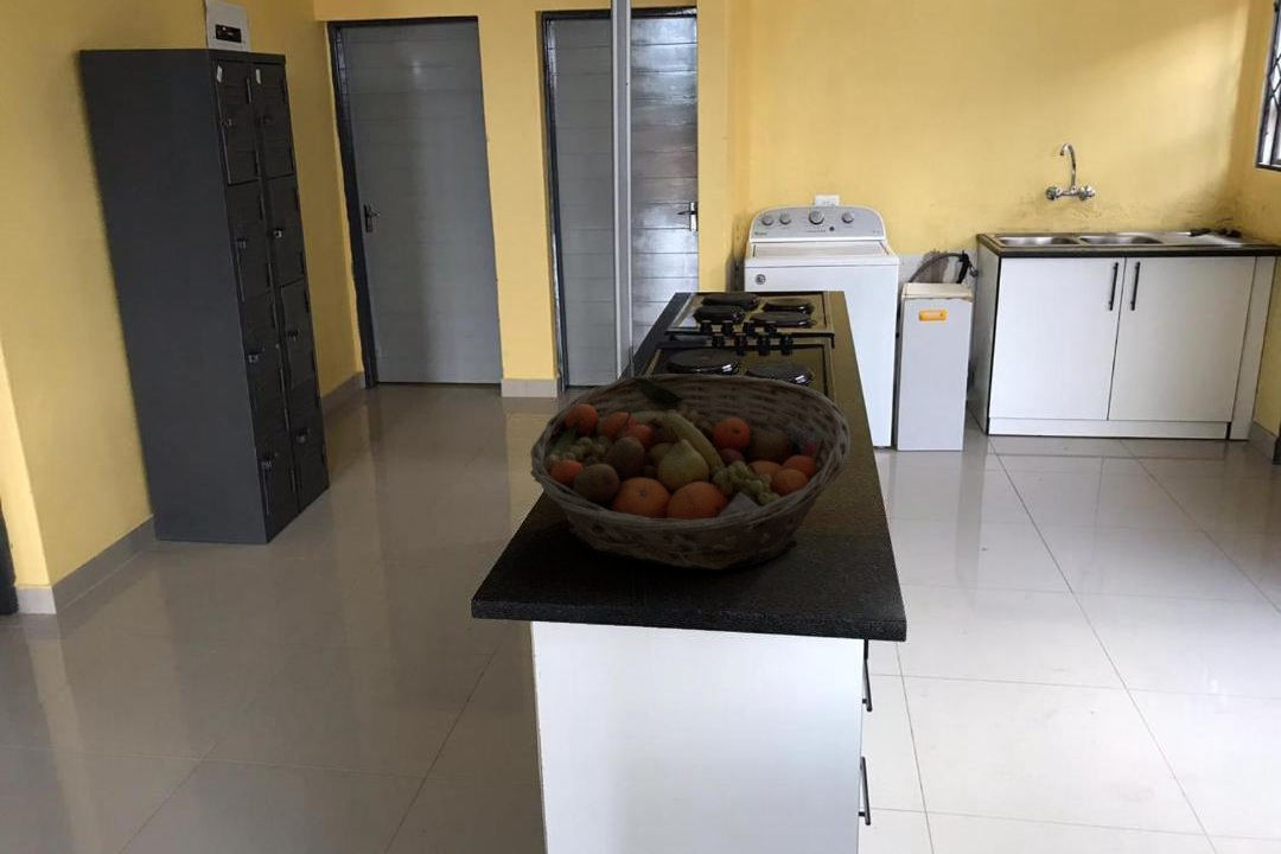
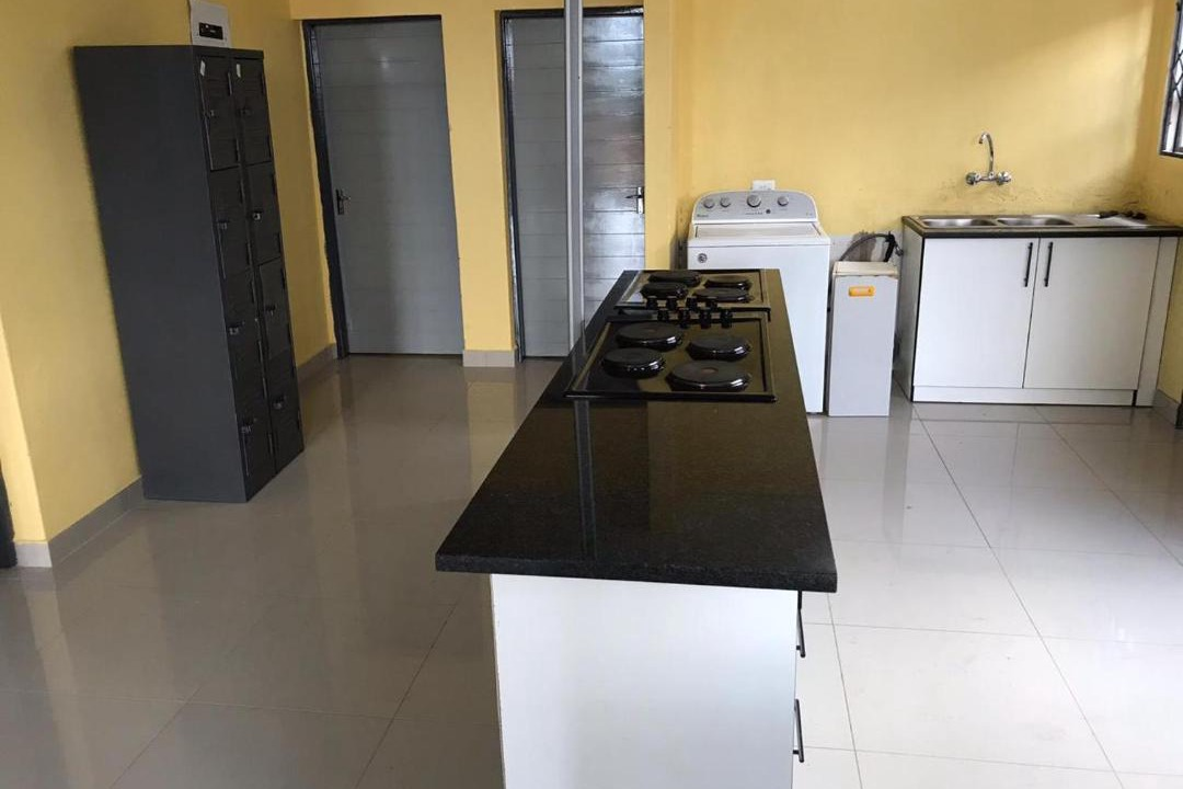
- fruit basket (687, 465)
